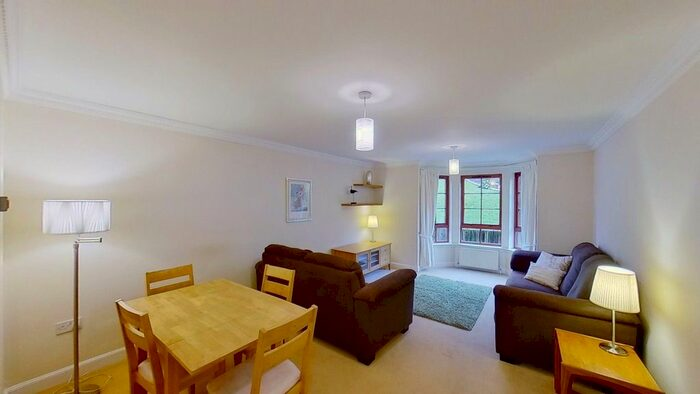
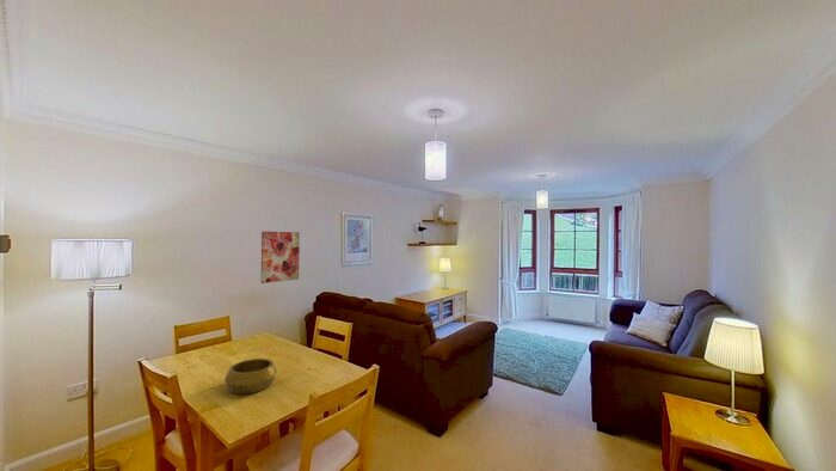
+ decorative bowl (251, 375)
+ wall art (281, 256)
